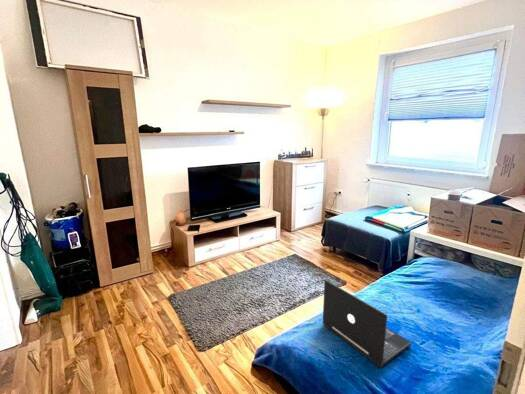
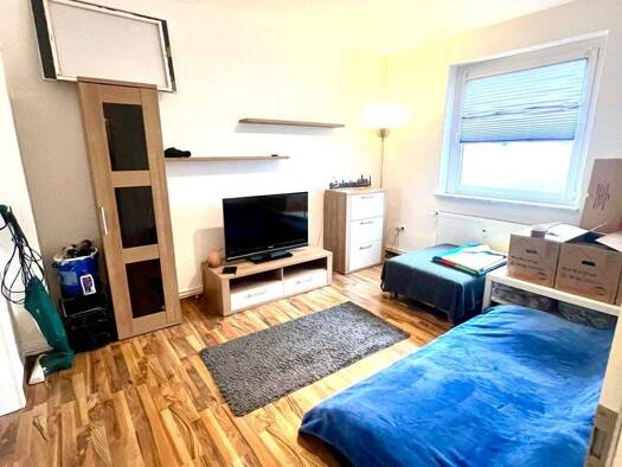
- laptop (366, 311)
